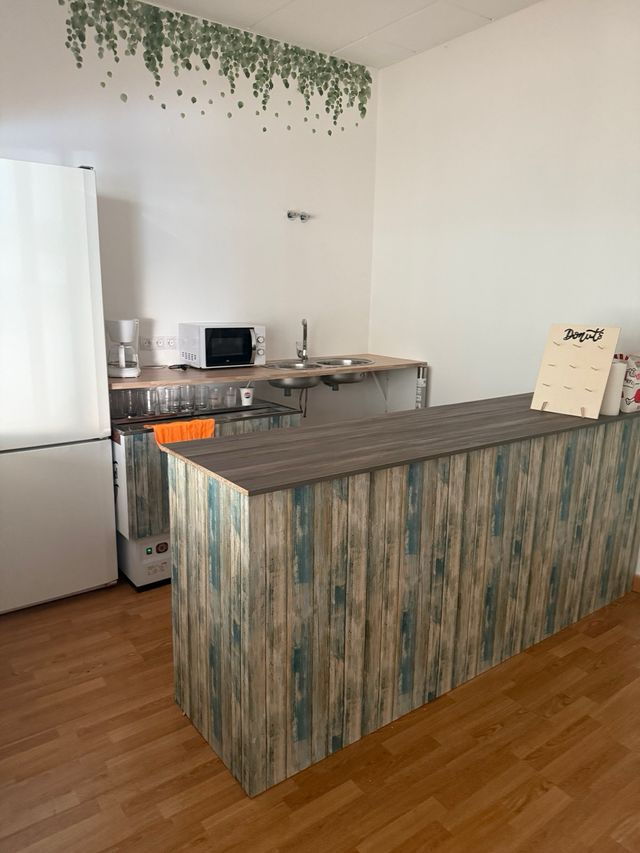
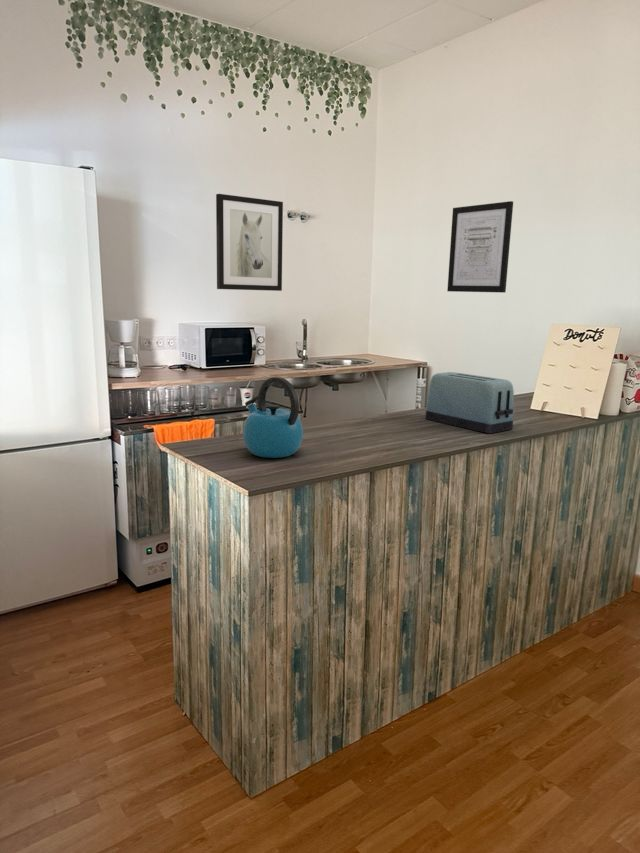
+ wall art (478, 249)
+ wall art (250, 244)
+ kettle (270, 414)
+ toaster (470, 400)
